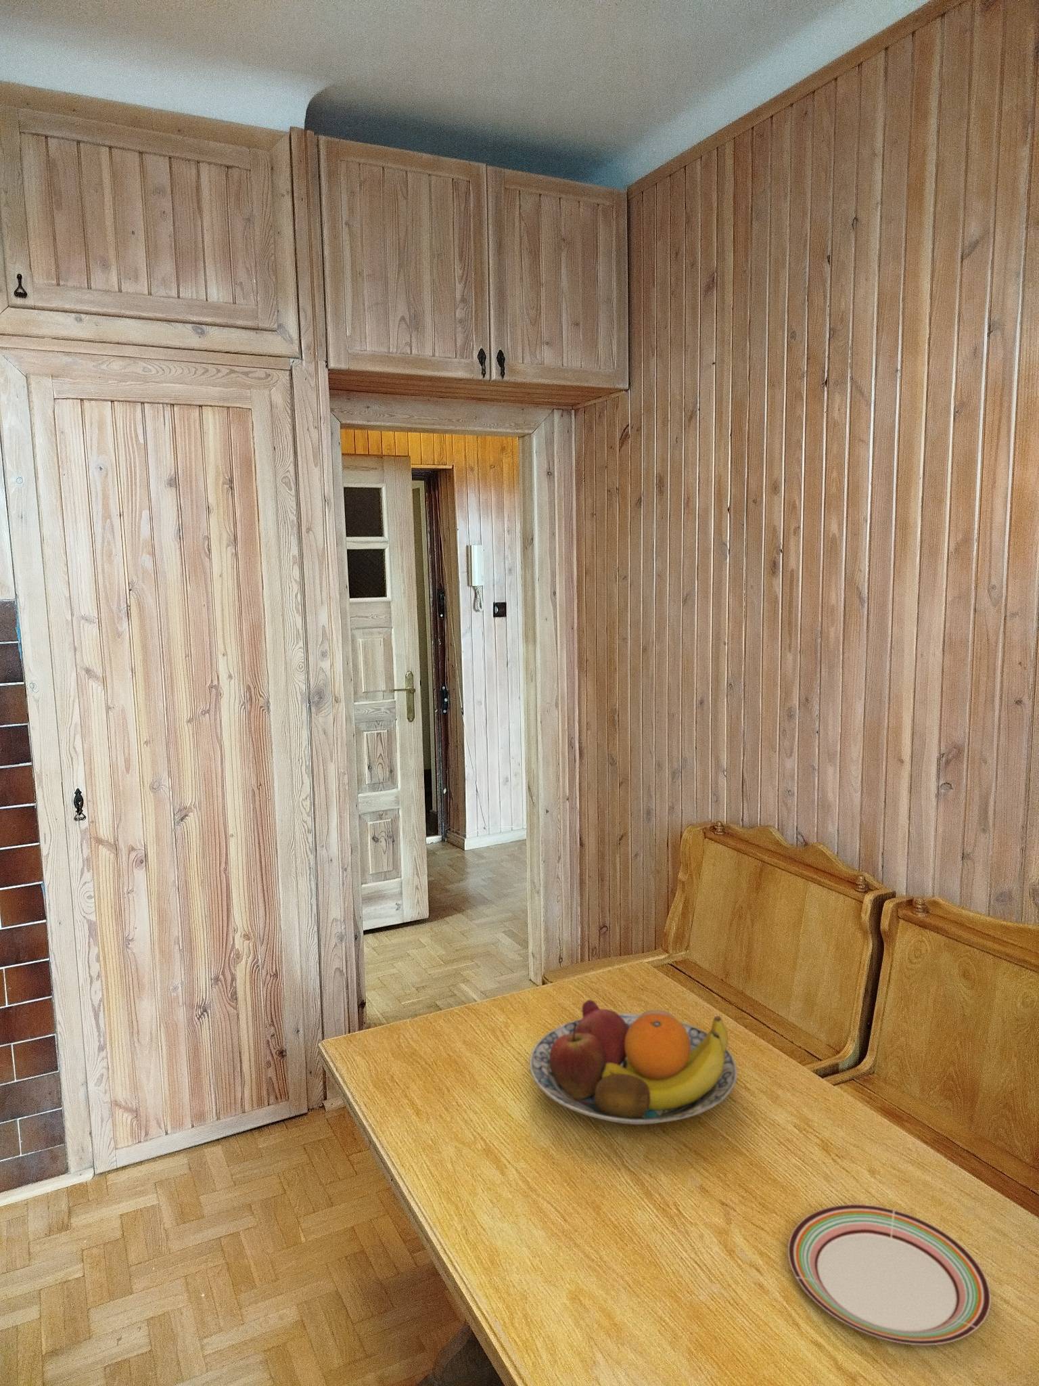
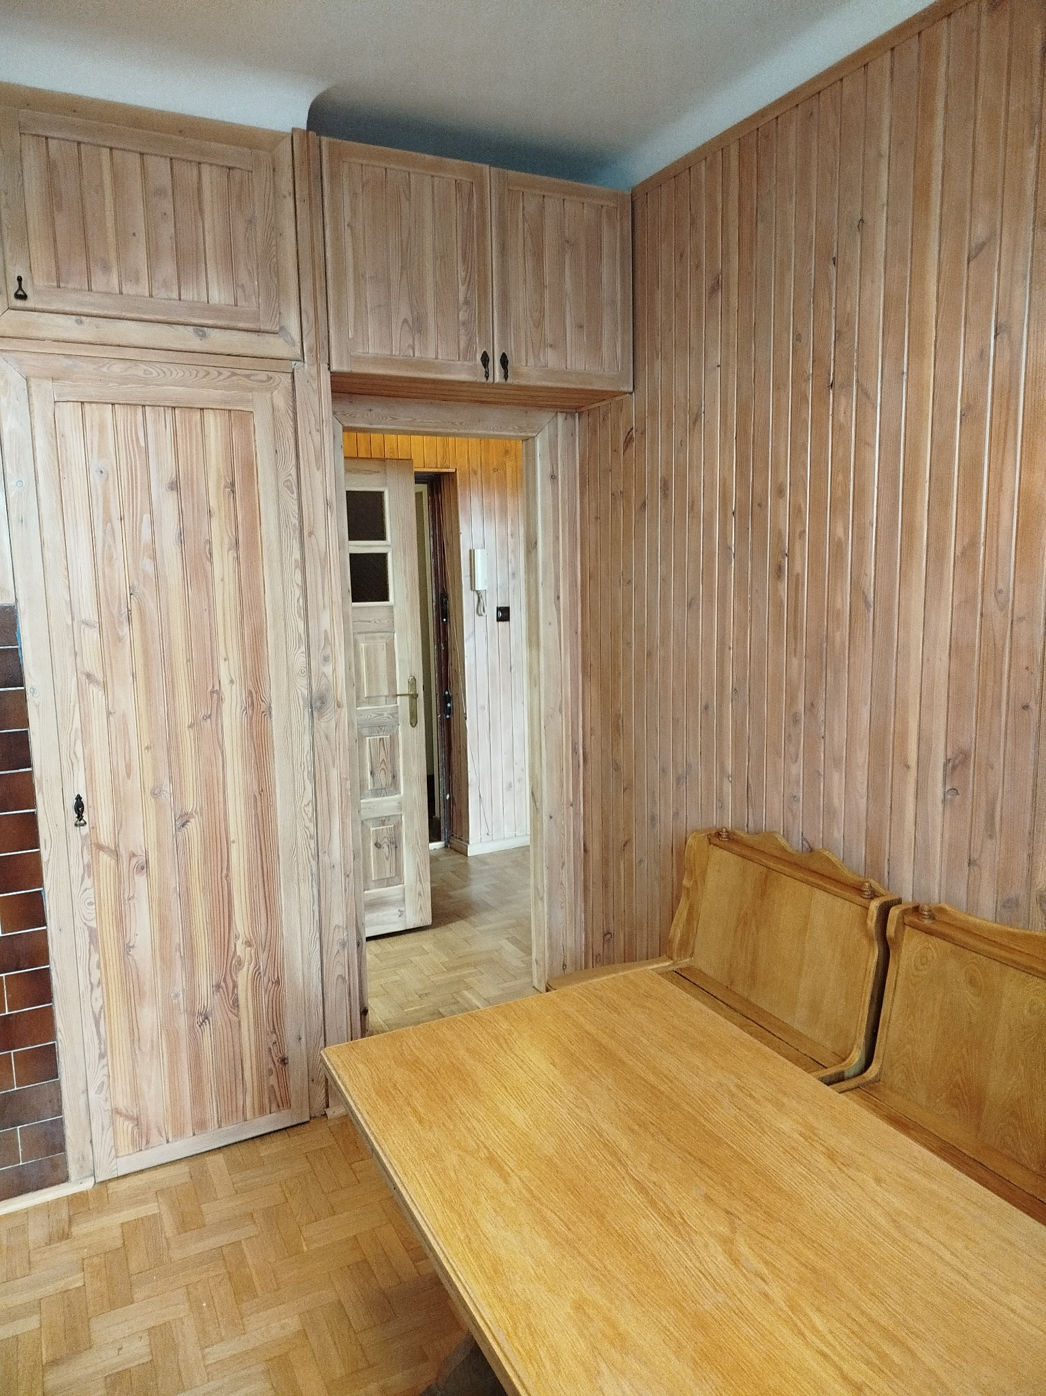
- plate (885, 1275)
- fruit bowl (632, 1053)
